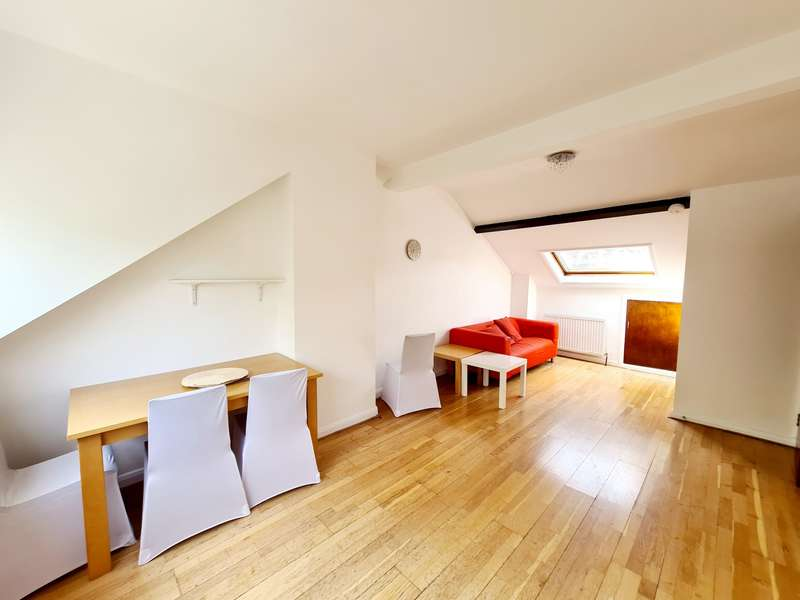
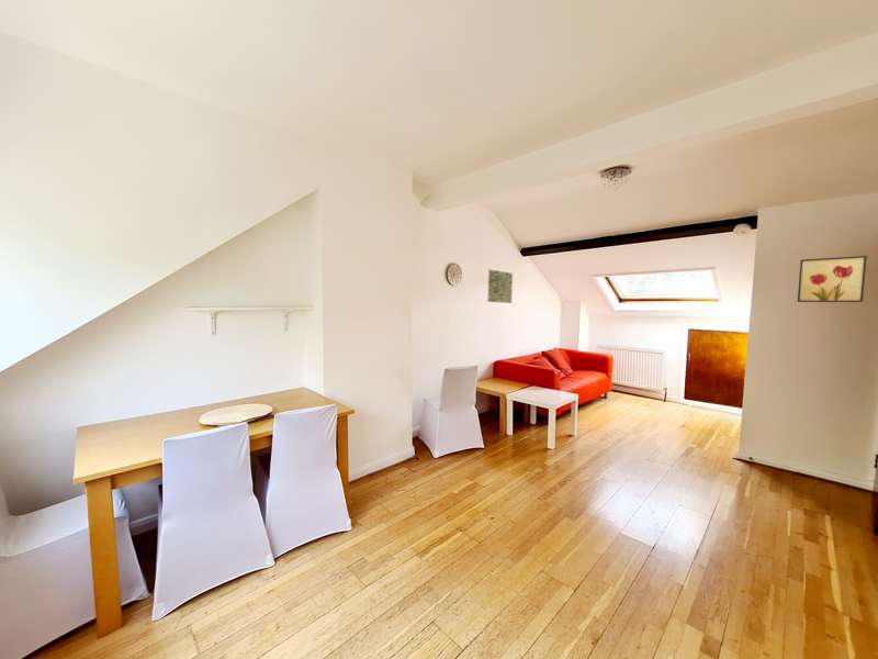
+ wall art (830, 280)
+ wall art (500, 287)
